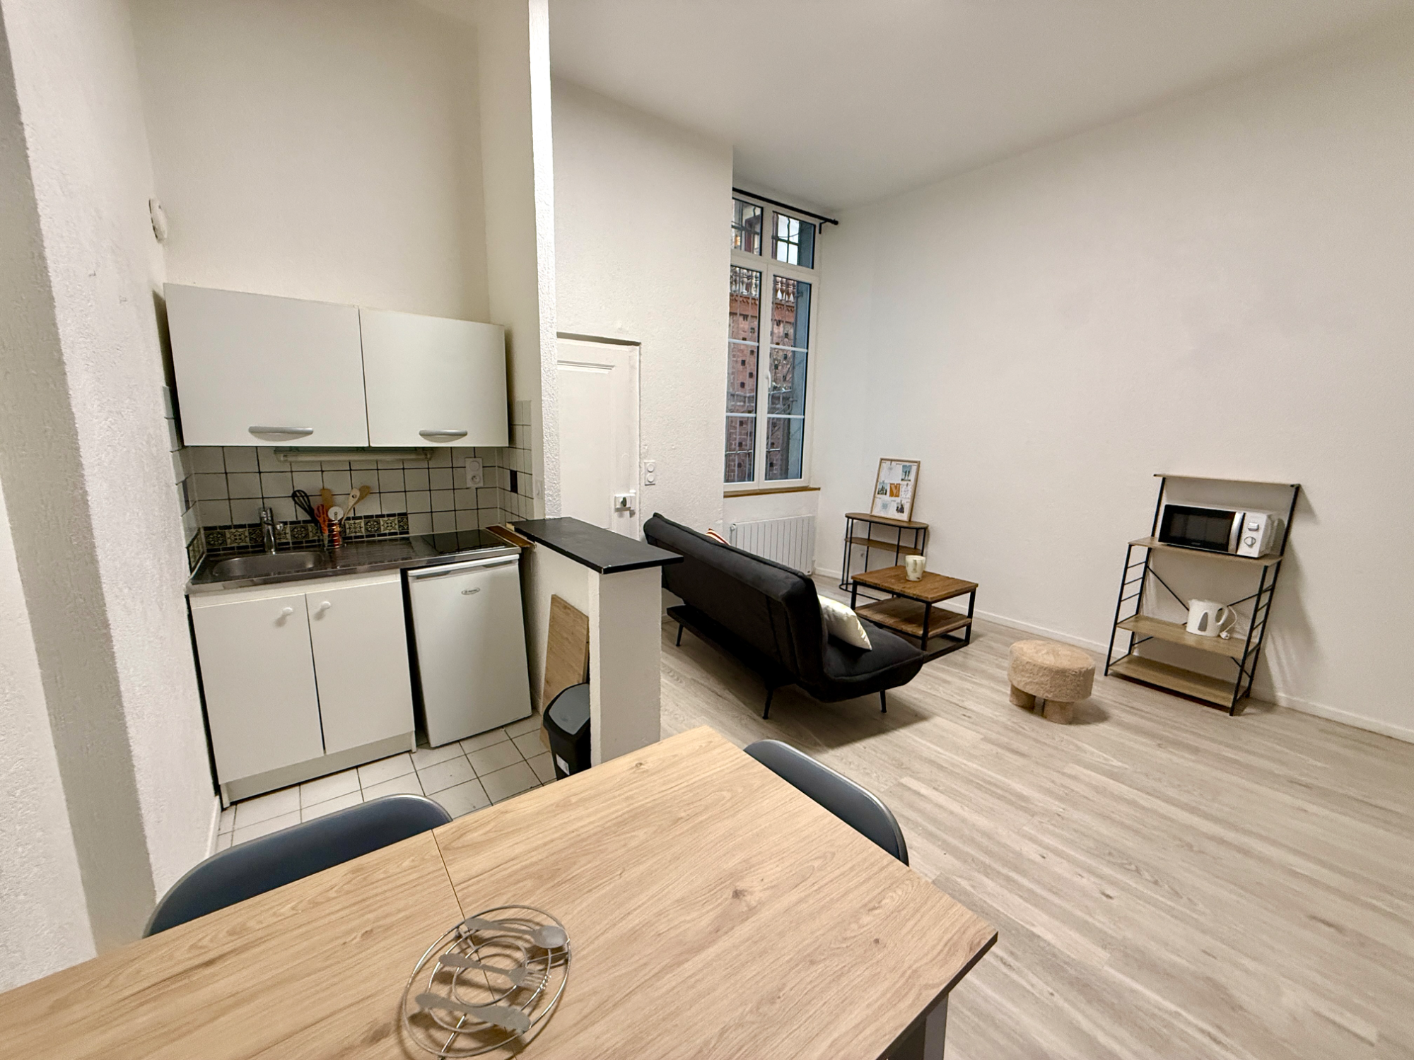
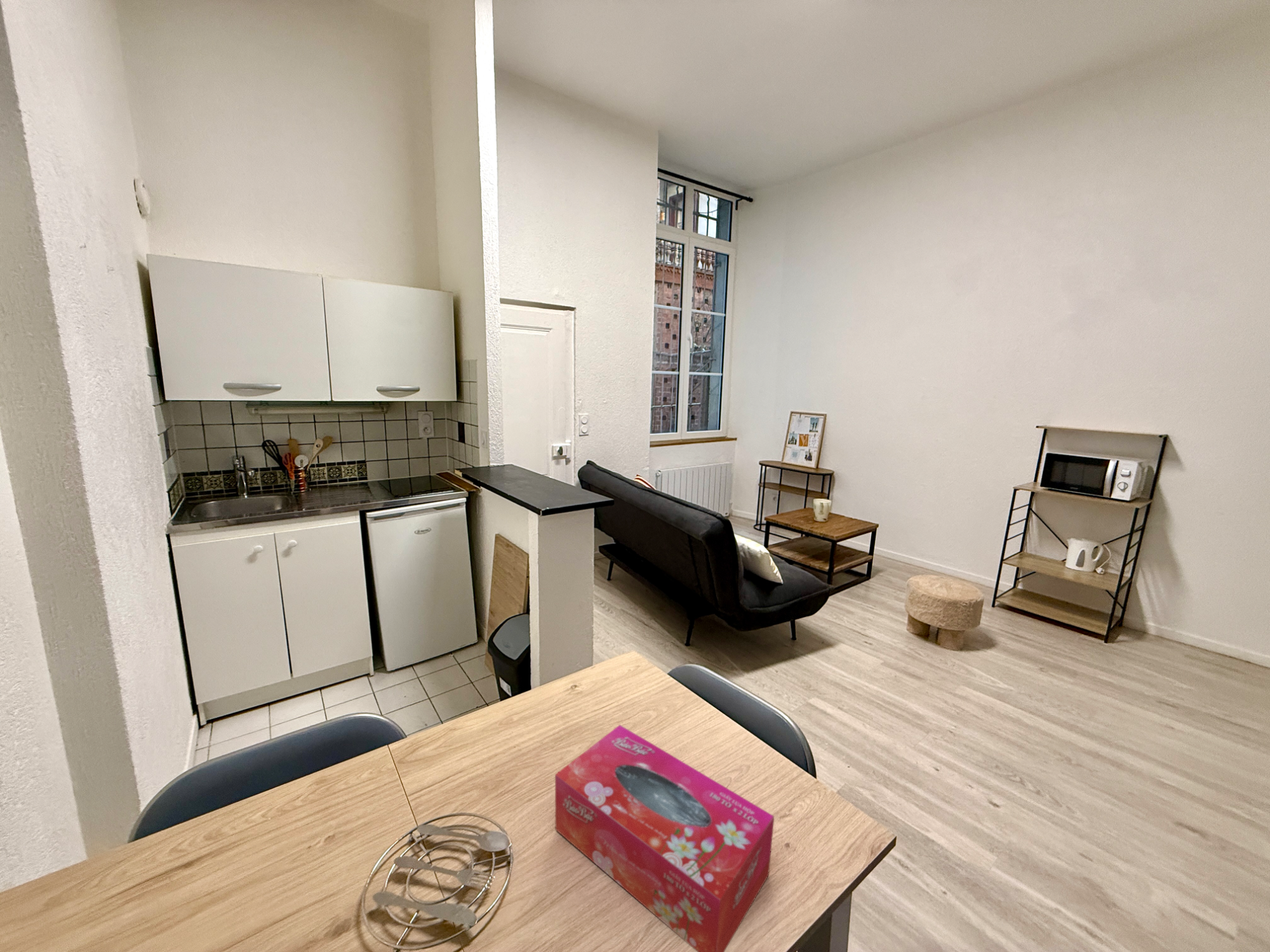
+ tissue box (658, 823)
